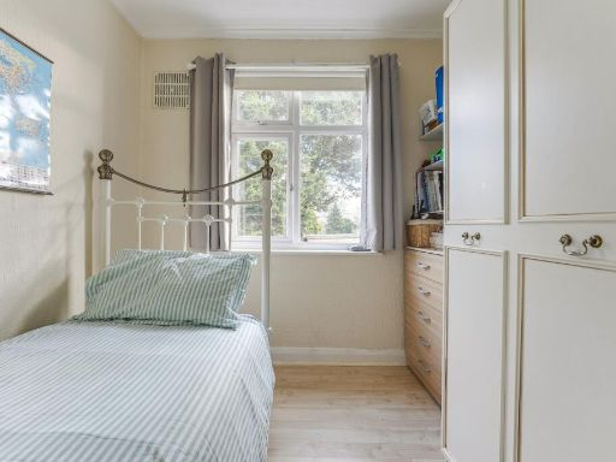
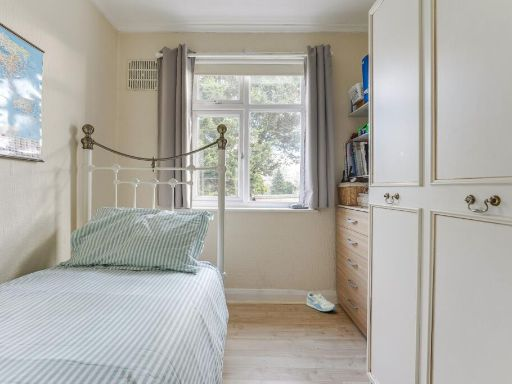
+ sneaker (320, 301)
